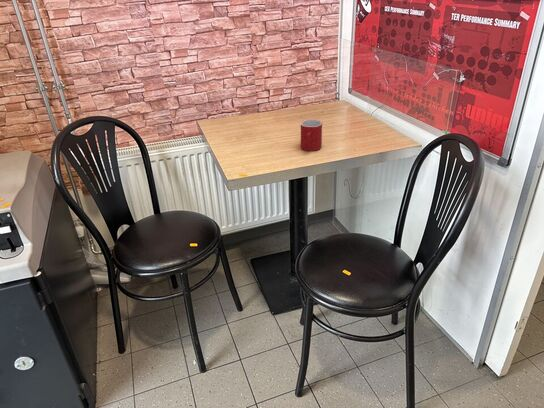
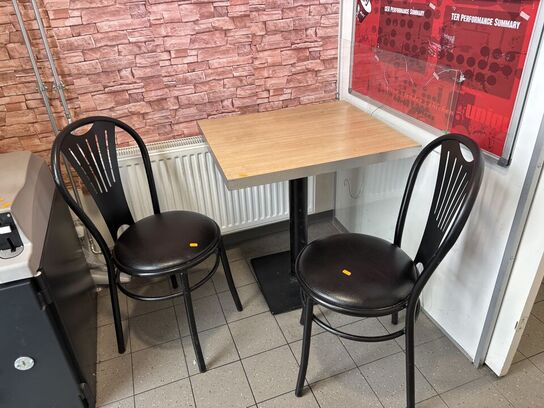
- mug (310, 136)
